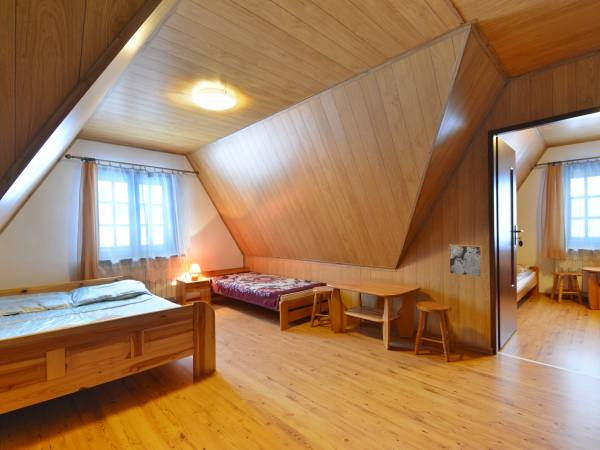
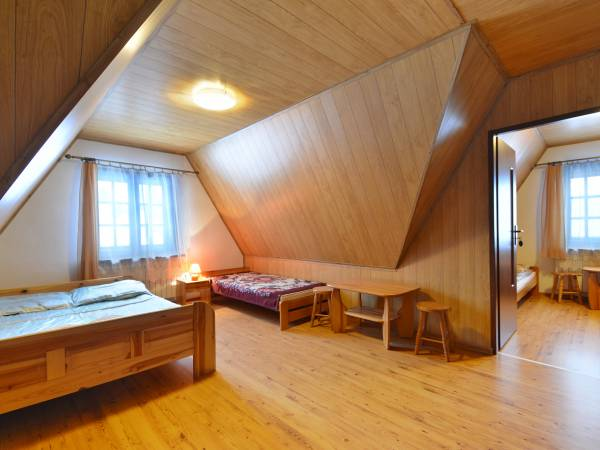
- wall art (465, 260)
